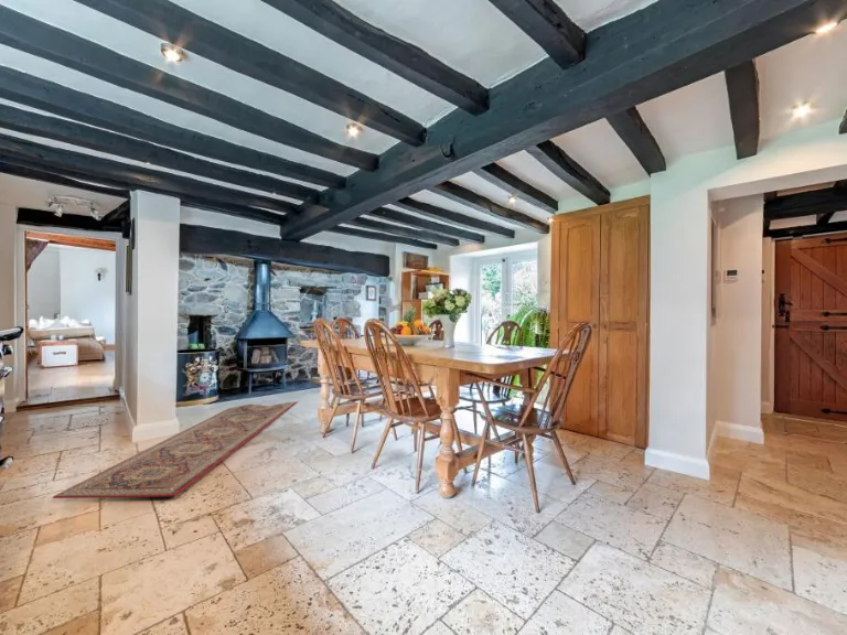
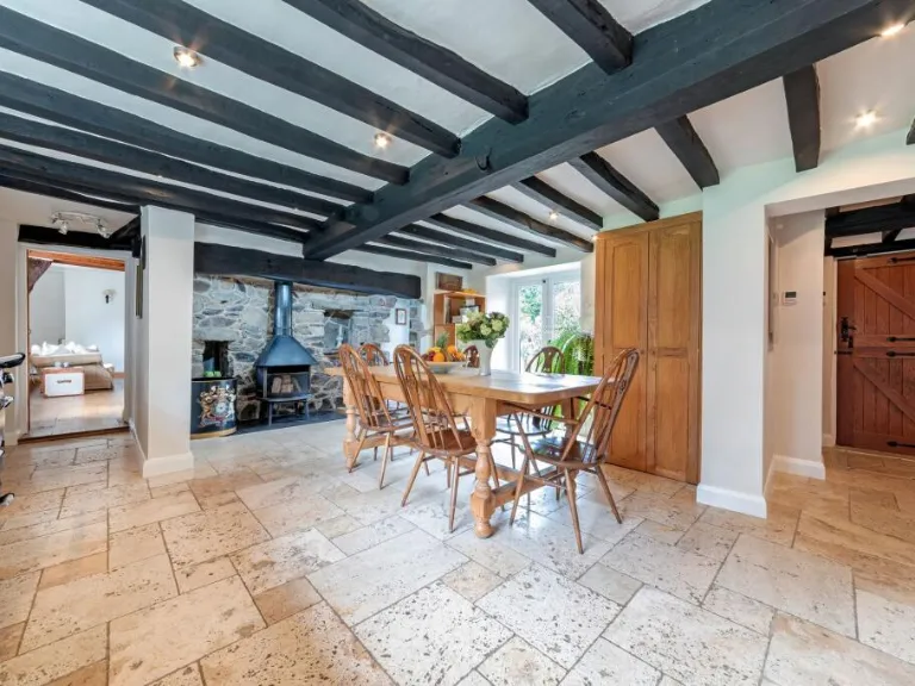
- rug (221, 431)
